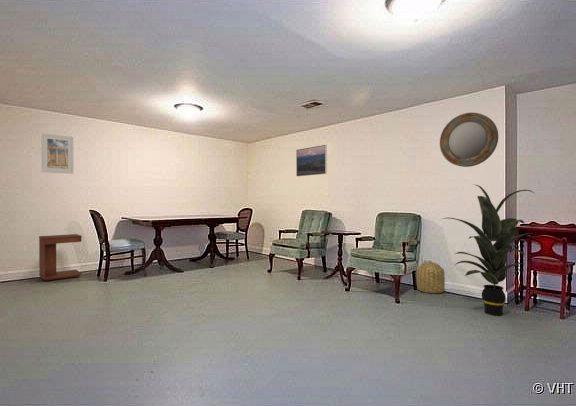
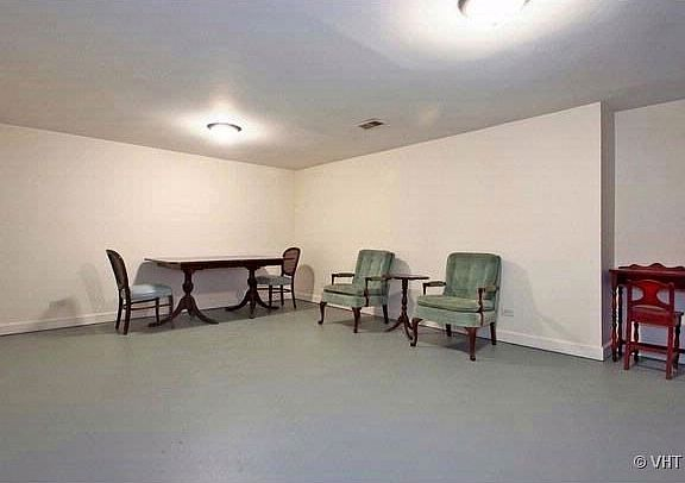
- side table (55, 256)
- home mirror (467, 139)
- indoor plant (489, 247)
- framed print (310, 161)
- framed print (57, 154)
- basket (430, 276)
